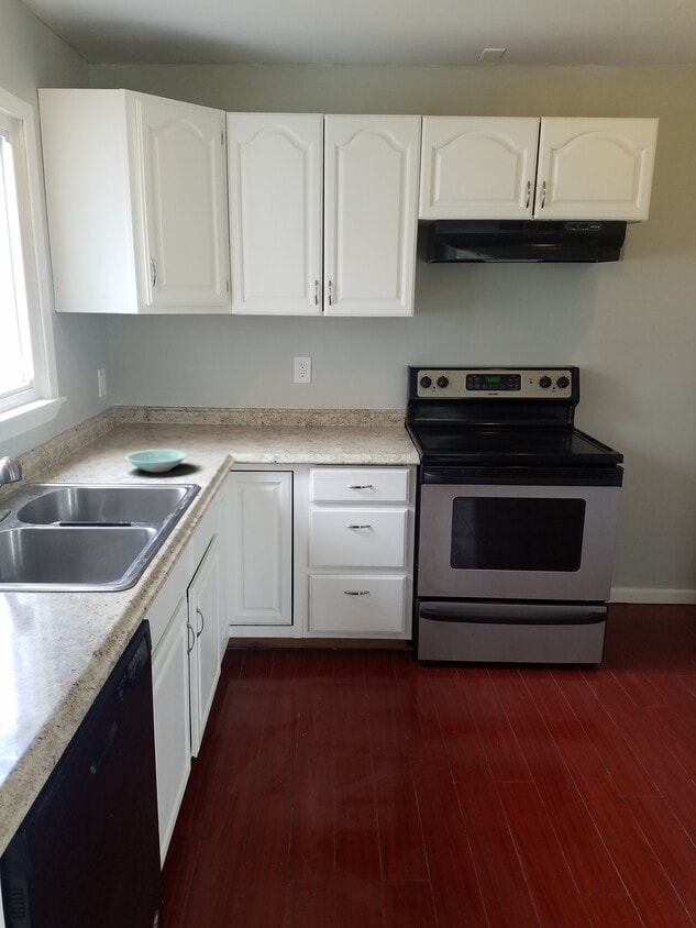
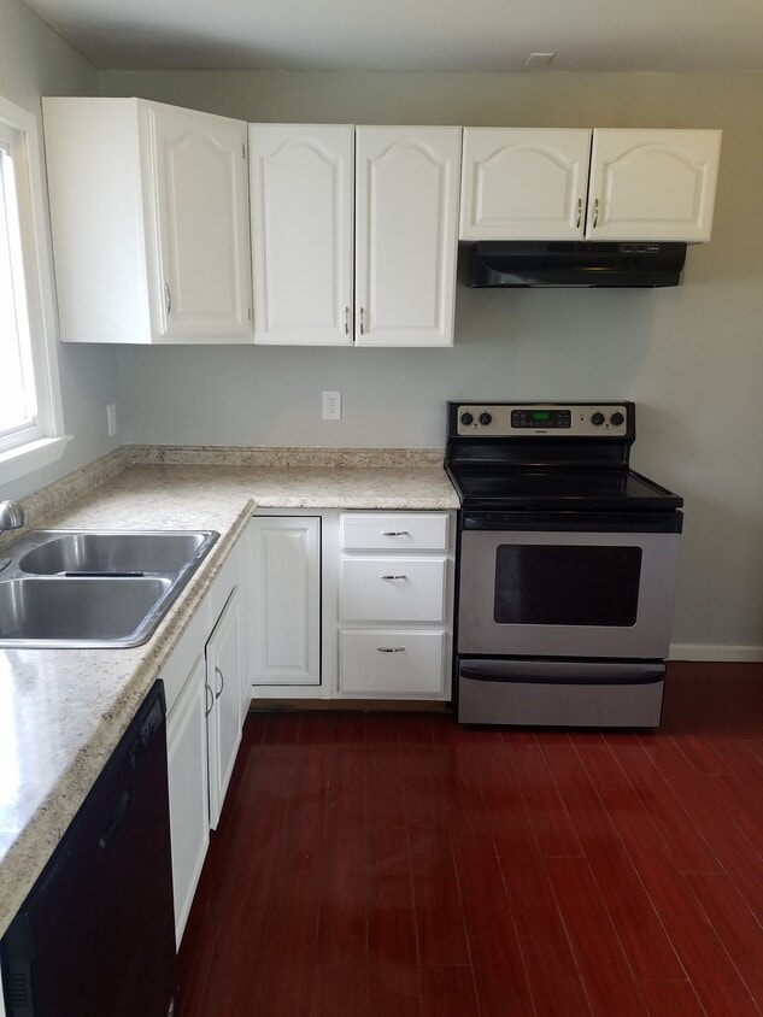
- bowl (157, 462)
